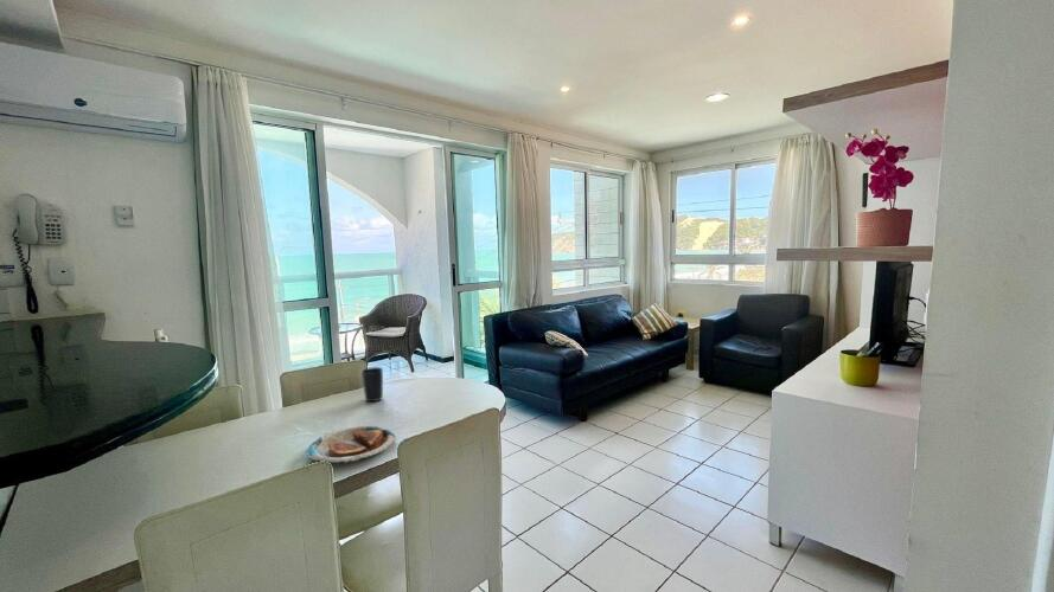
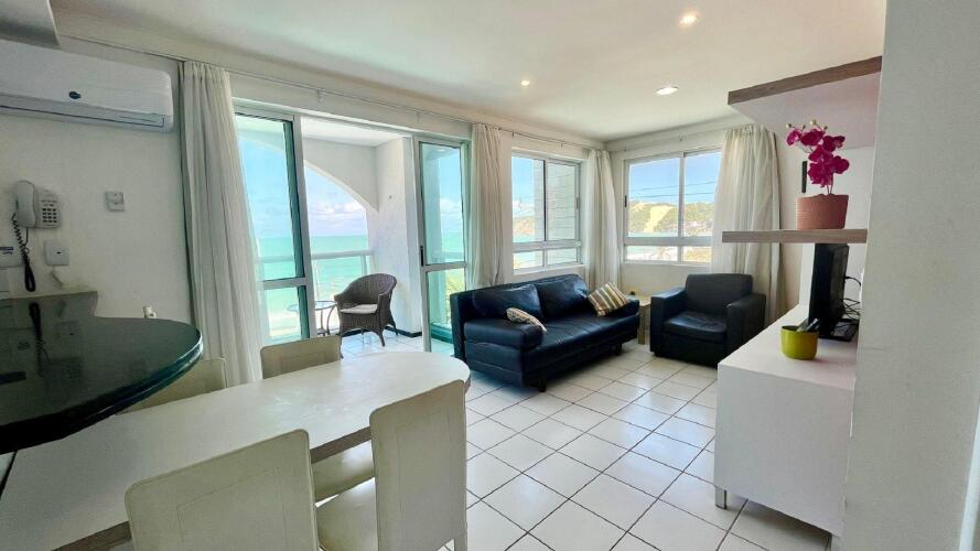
- plate (353, 442)
- cup (372, 384)
